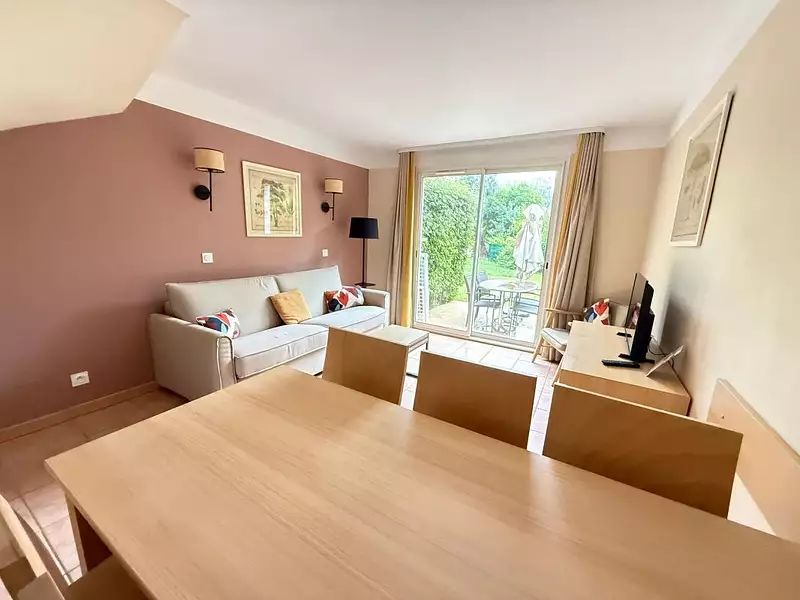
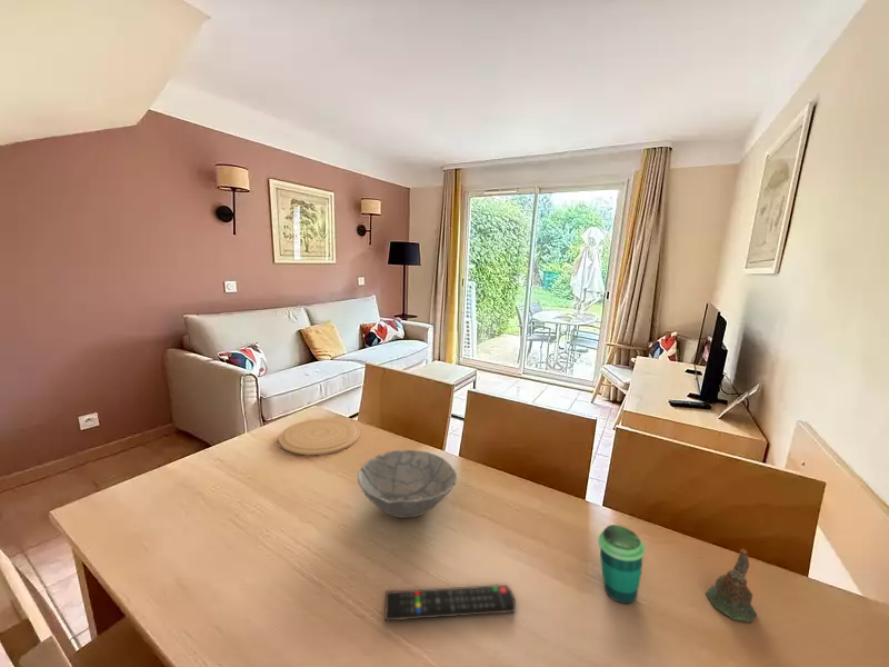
+ ornament (736, 576)
+ bowl (407, 488)
+ plate (320, 434)
+ cup (618, 564)
+ remote control (450, 603)
